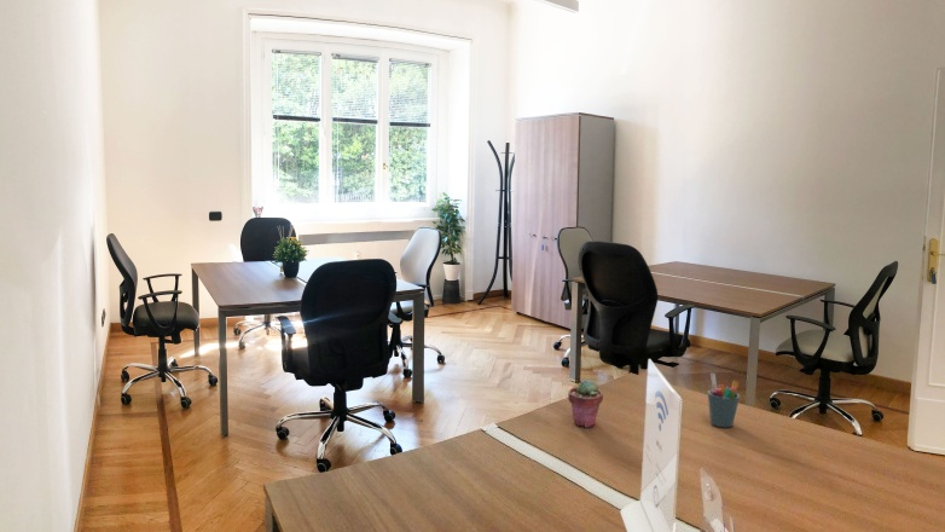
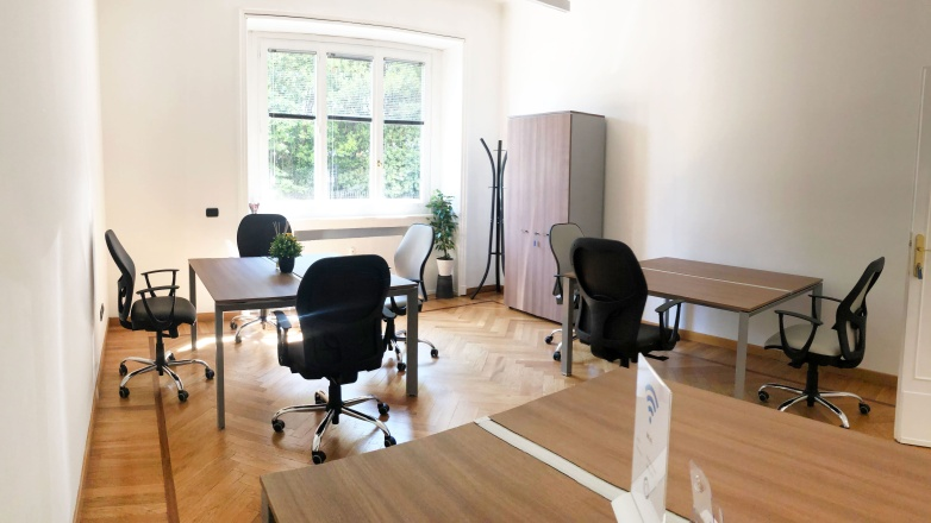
- potted succulent (585, 400)
- pen holder (723, 400)
